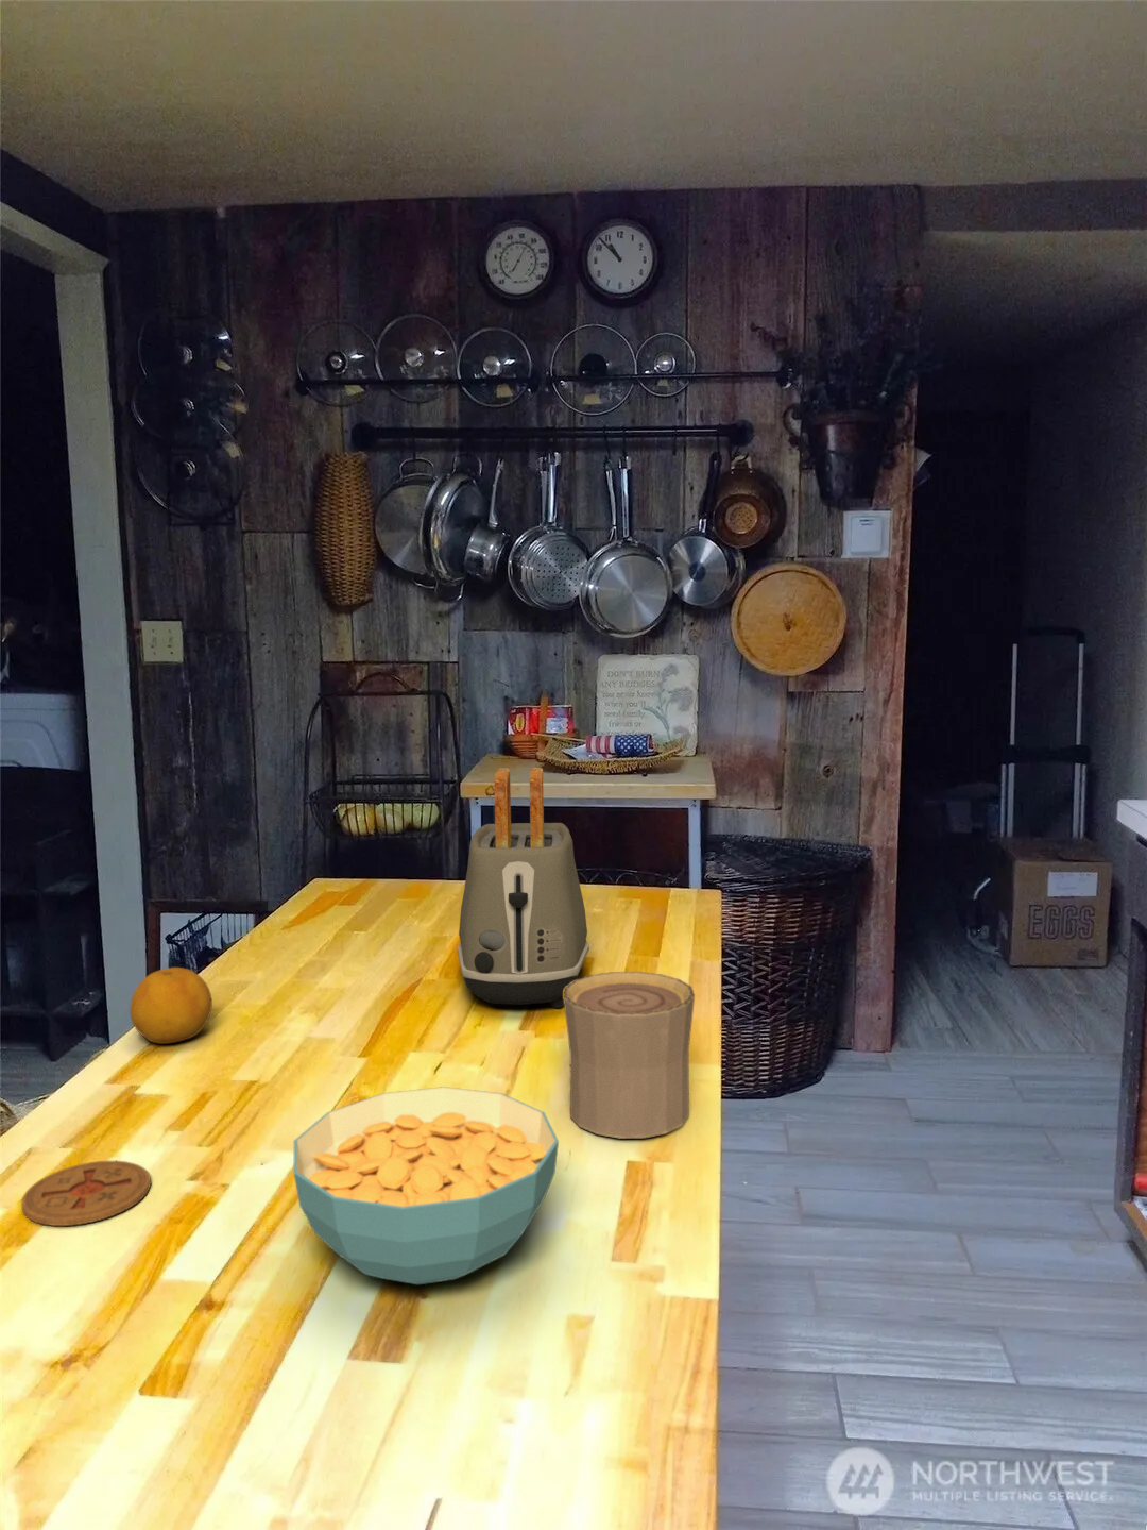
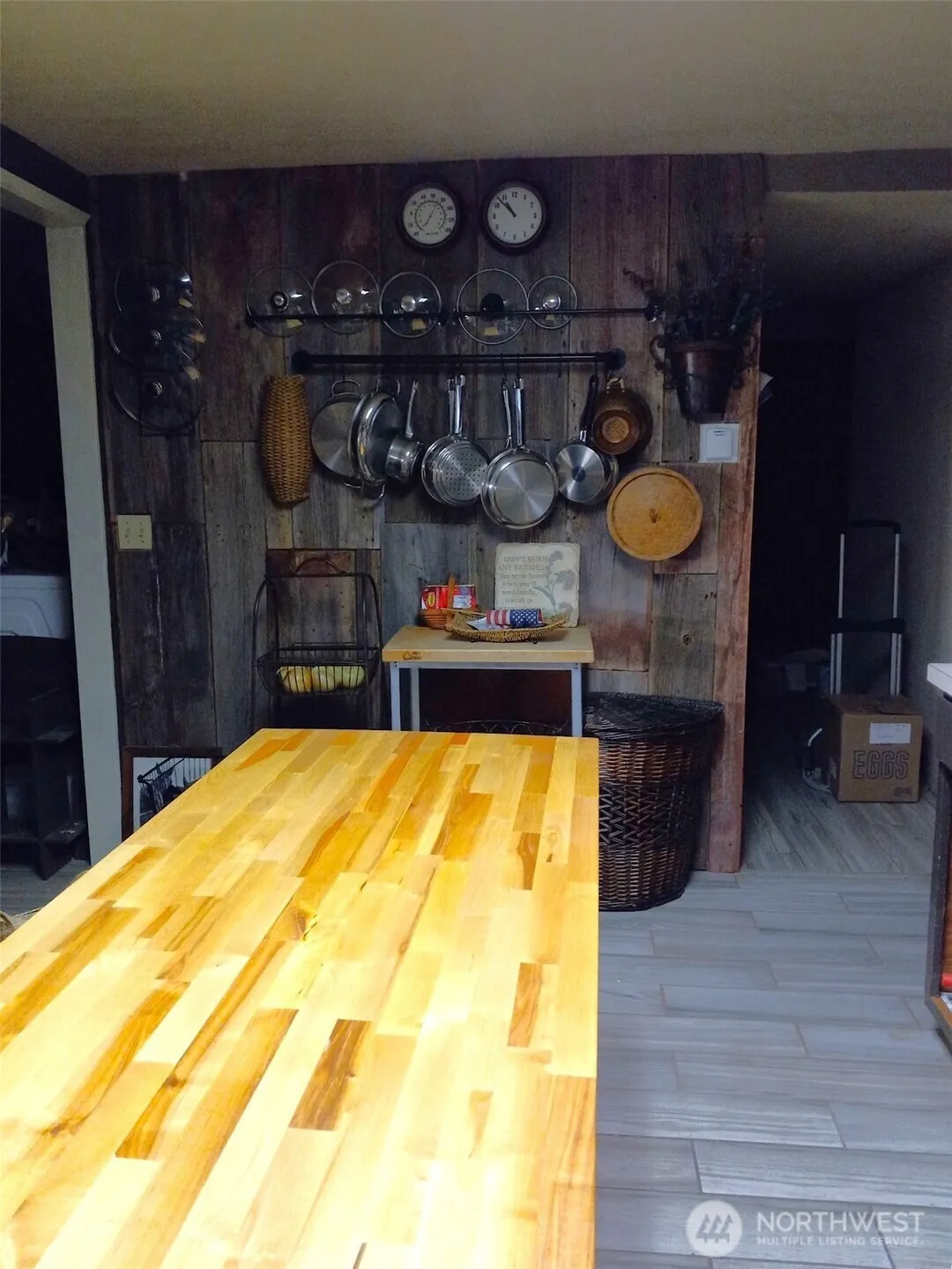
- fruit (171, 1006)
- cereal bowl (427, 1202)
- toaster (522, 877)
- cup (629, 1051)
- coaster (87, 1191)
